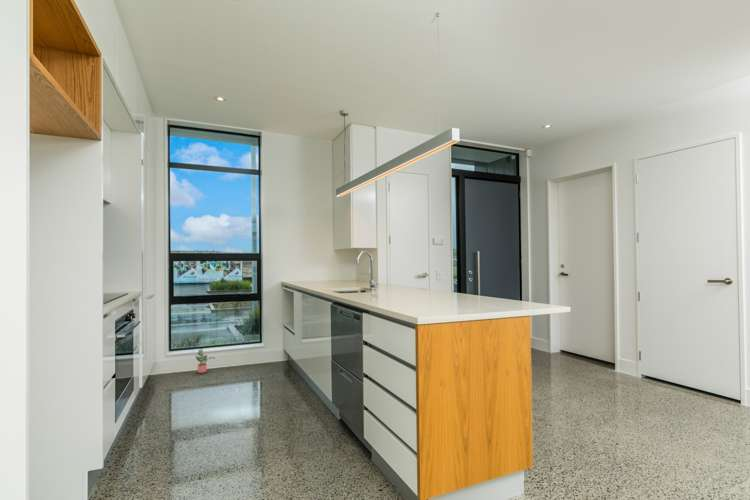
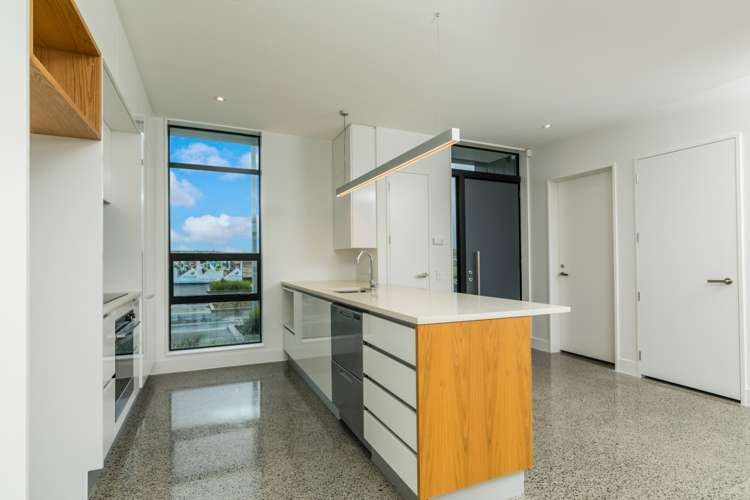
- potted plant (205, 360)
